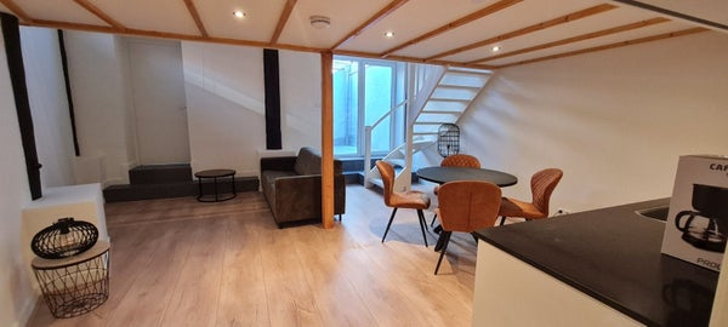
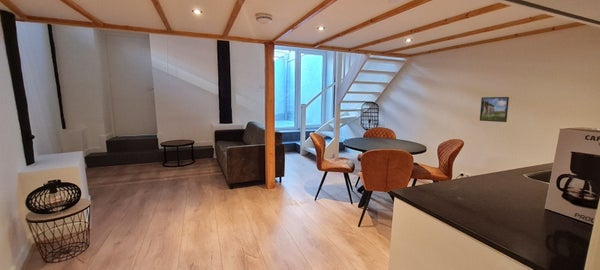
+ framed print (493, 109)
